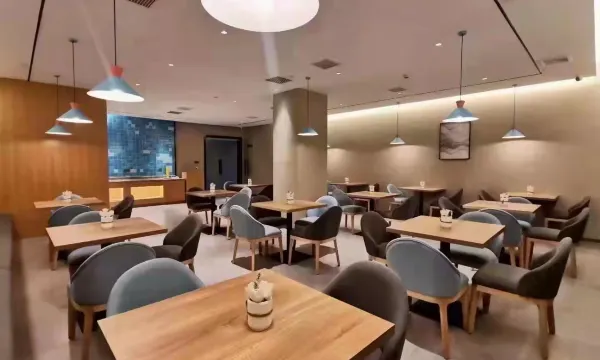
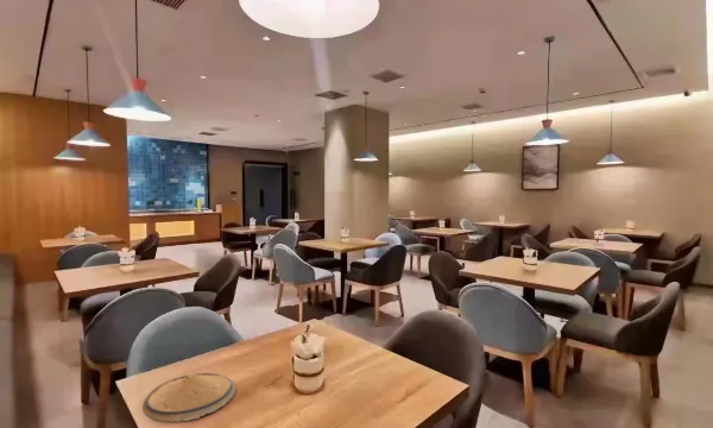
+ plate (191, 385)
